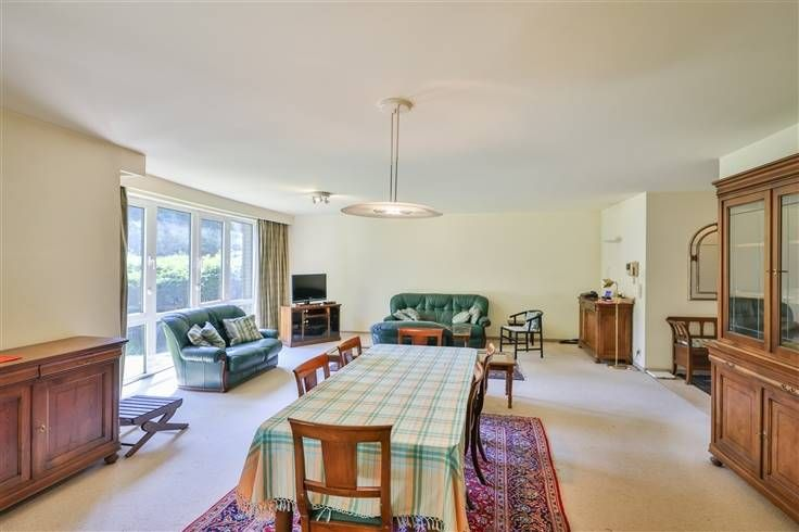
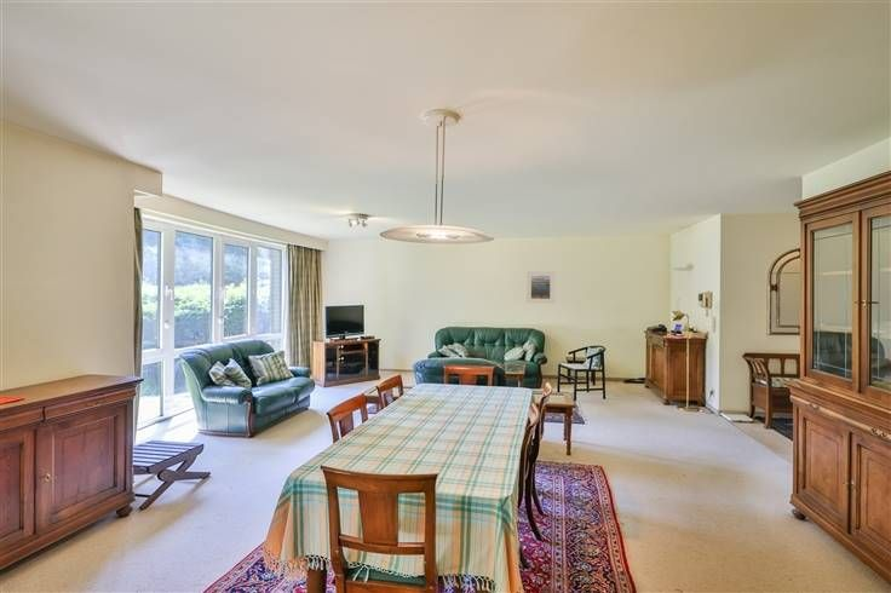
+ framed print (540, 287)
